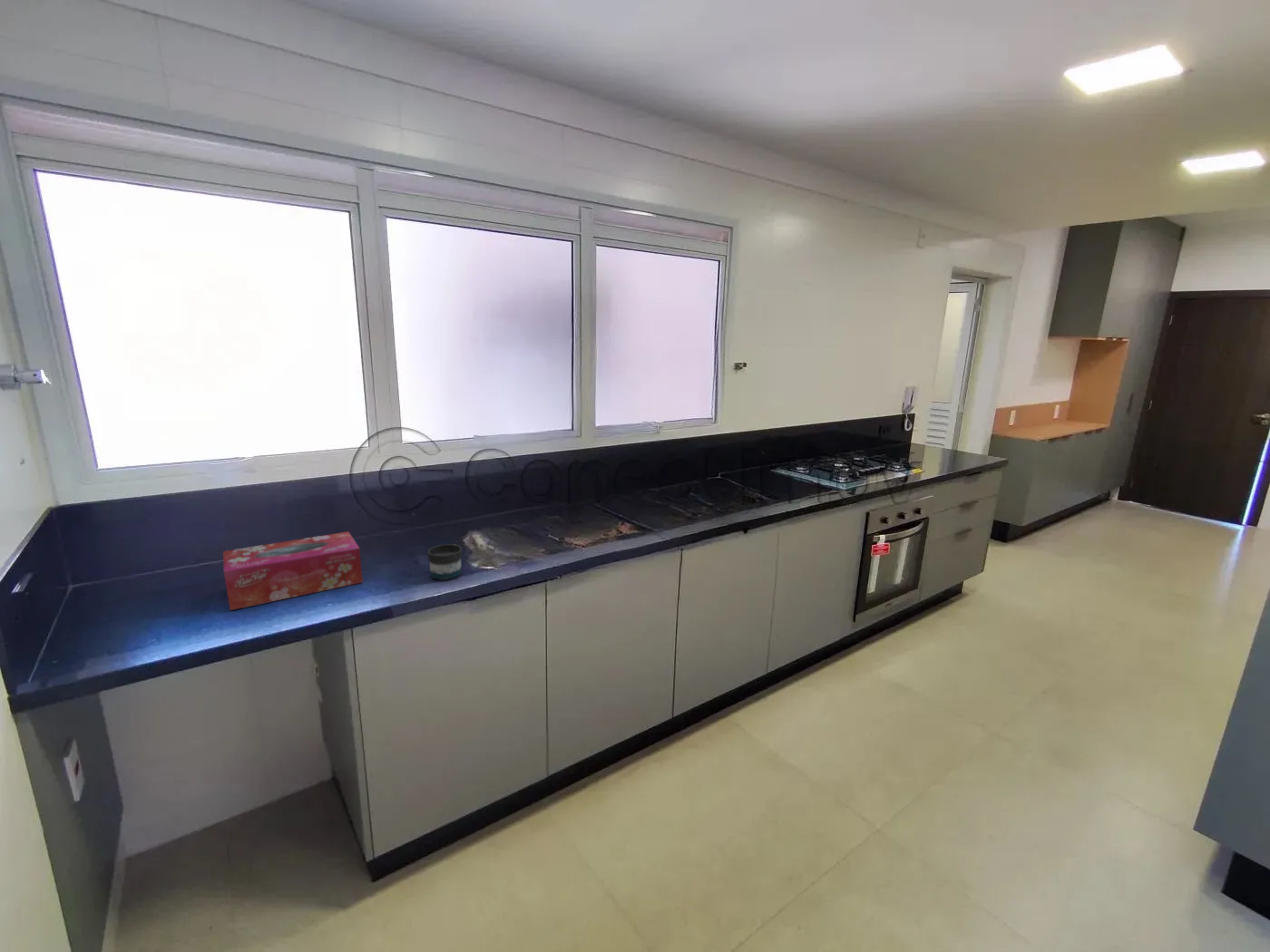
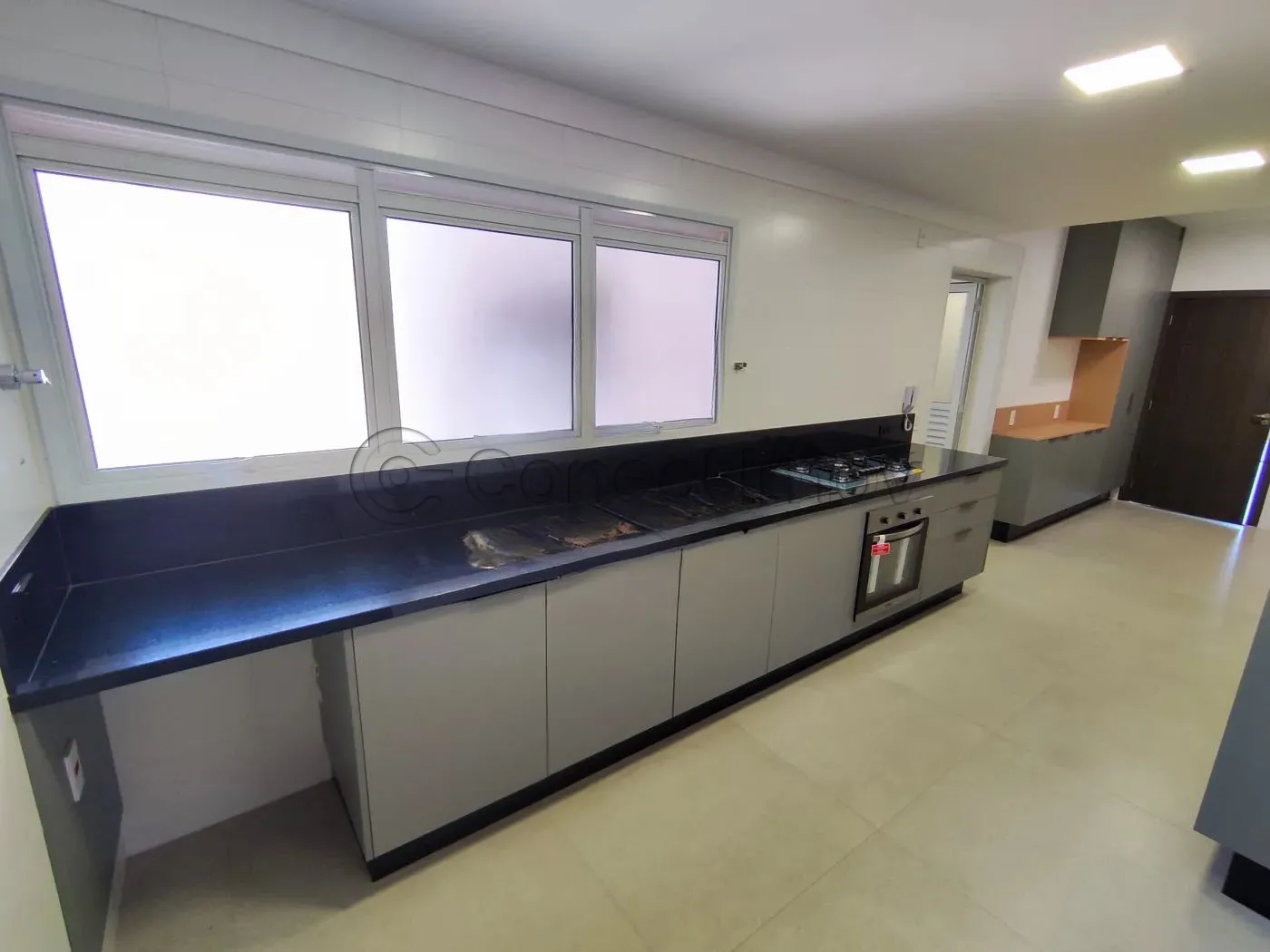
- tissue box (294, 567)
- mug (444, 560)
